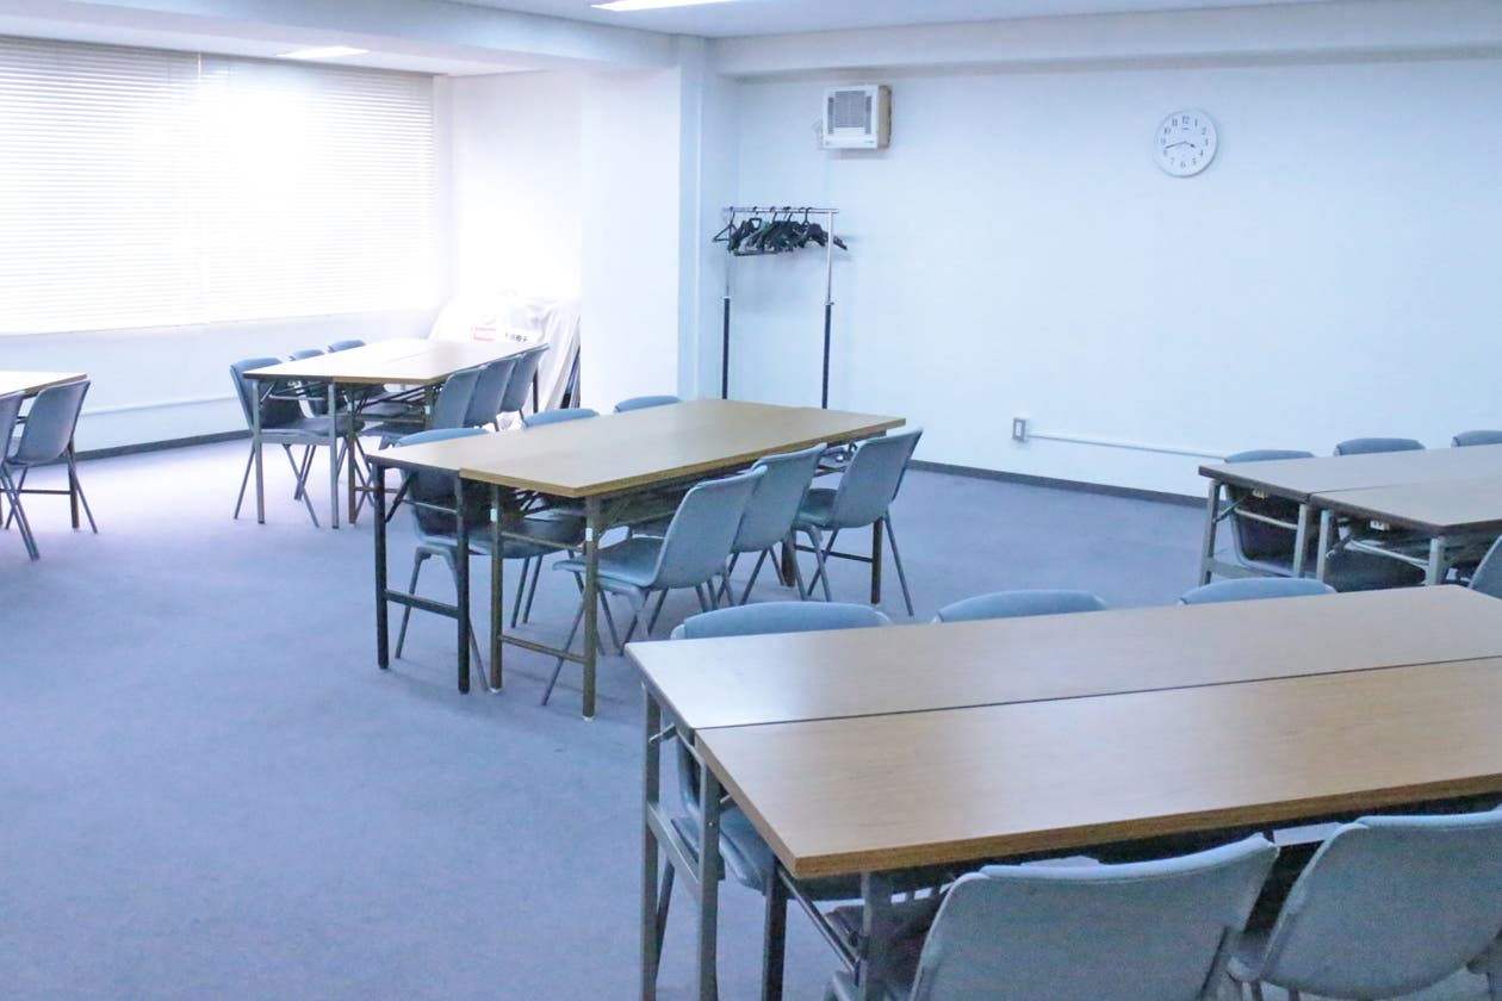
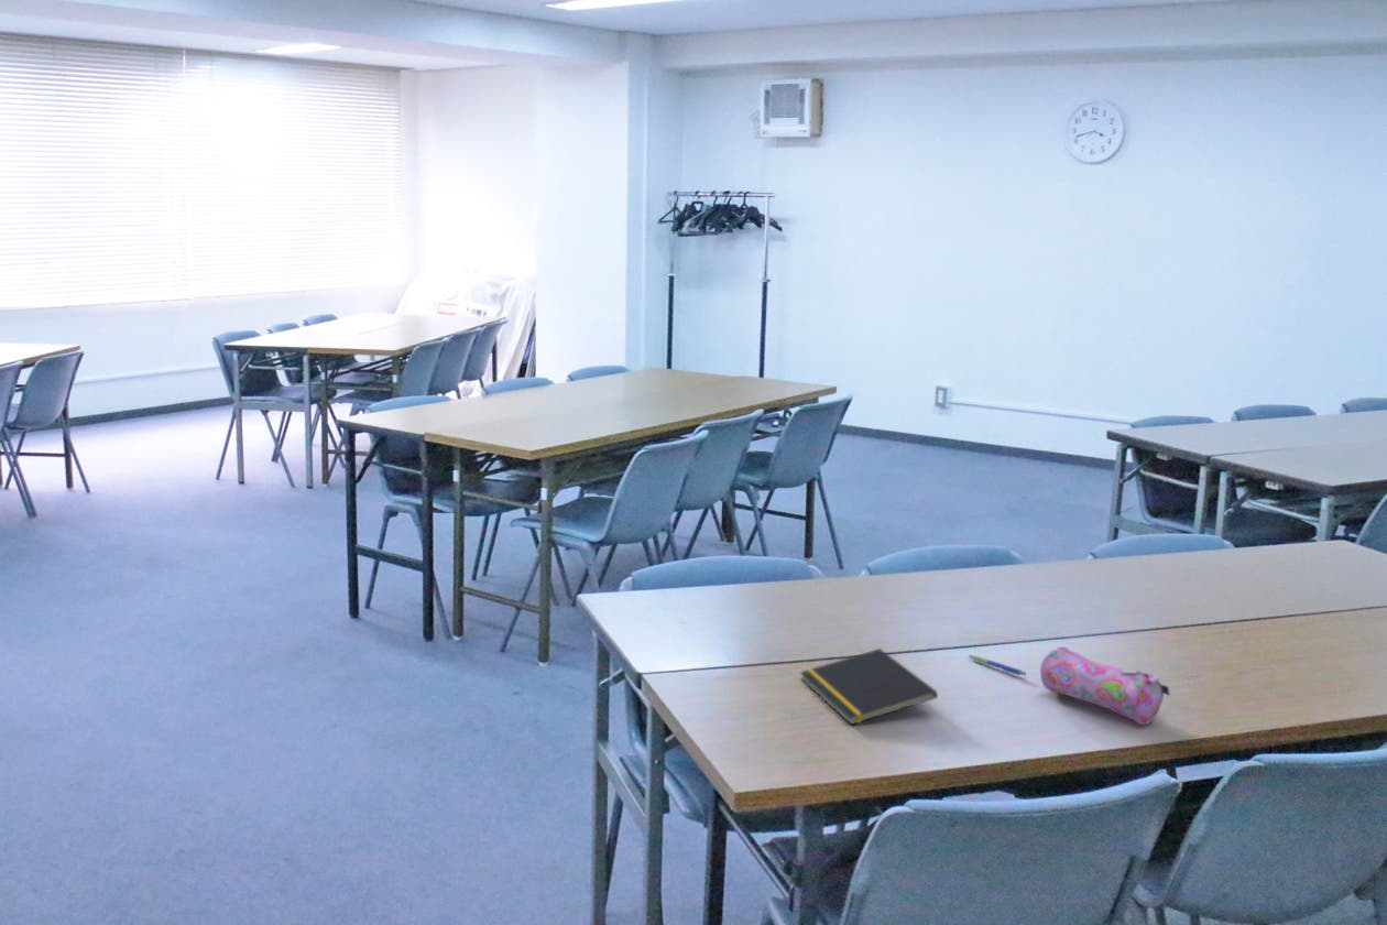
+ notepad (866, 684)
+ pen (995, 664)
+ pencil case (1102, 683)
